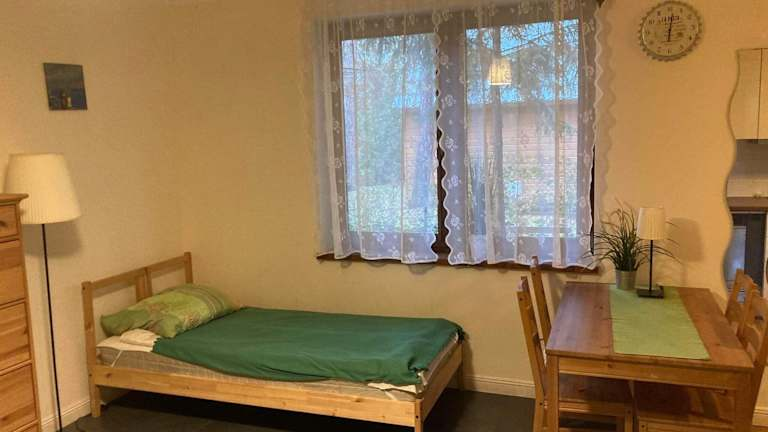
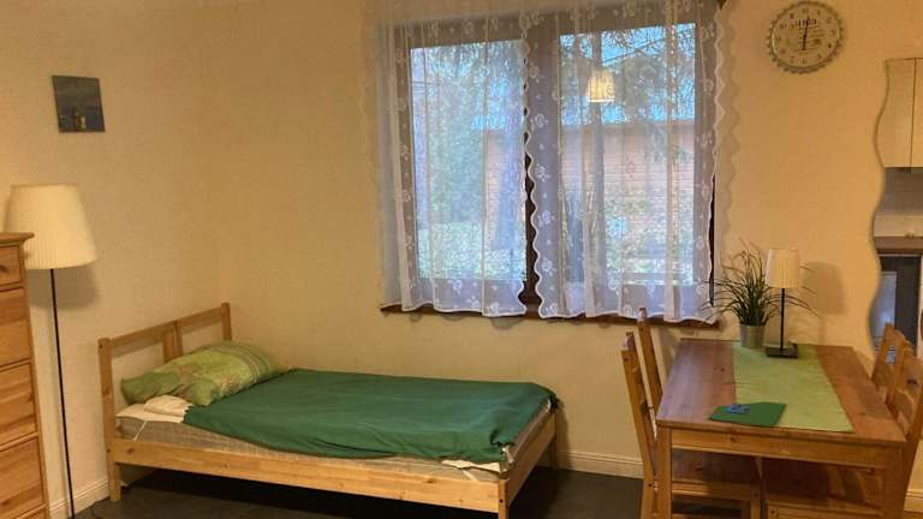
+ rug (748, 406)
